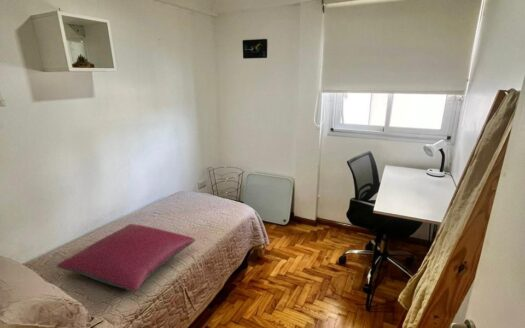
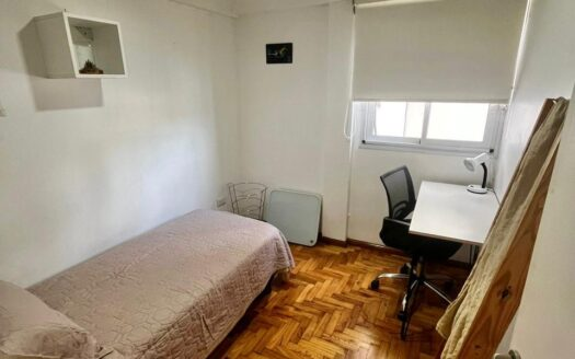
- pillow (131, 251)
